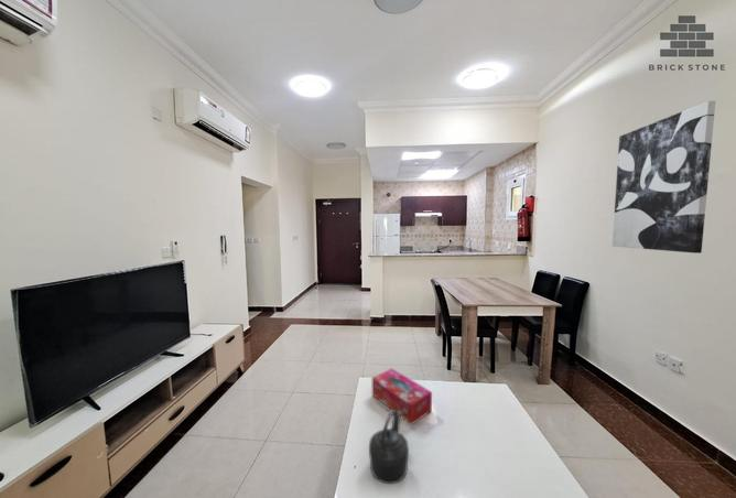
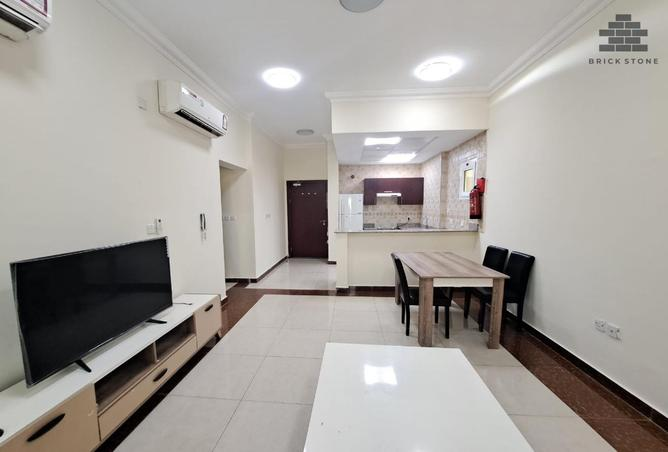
- tissue box (400, 393)
- wall art (654, 186)
- kettle (391, 434)
